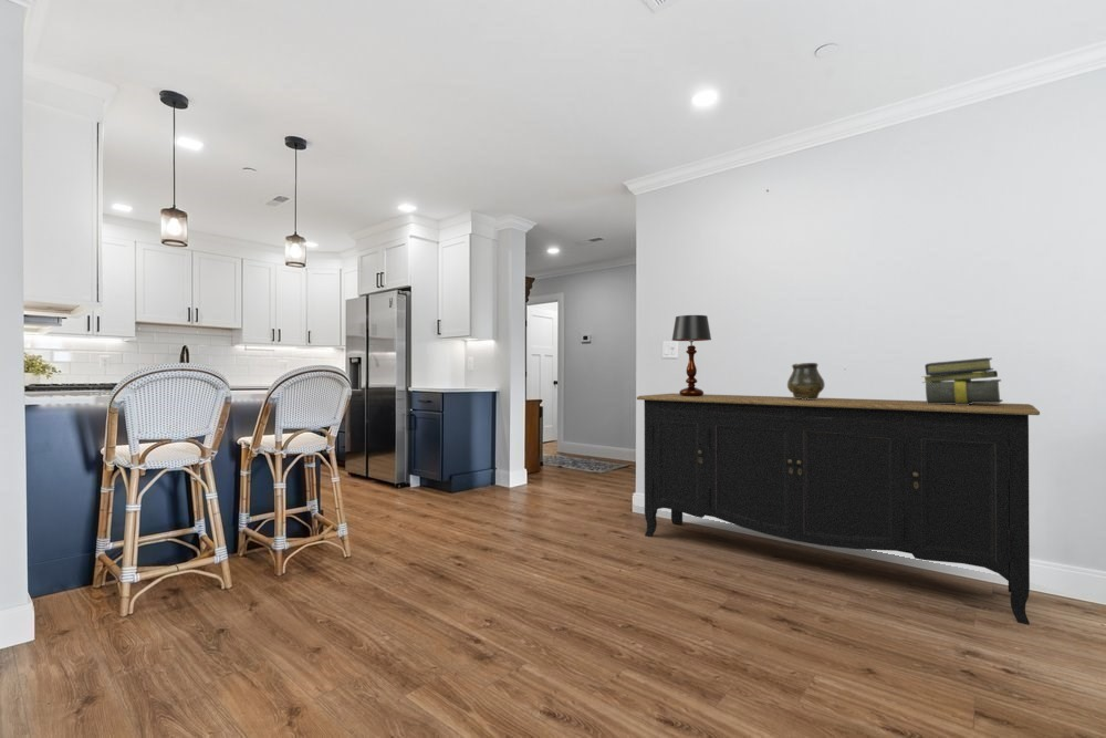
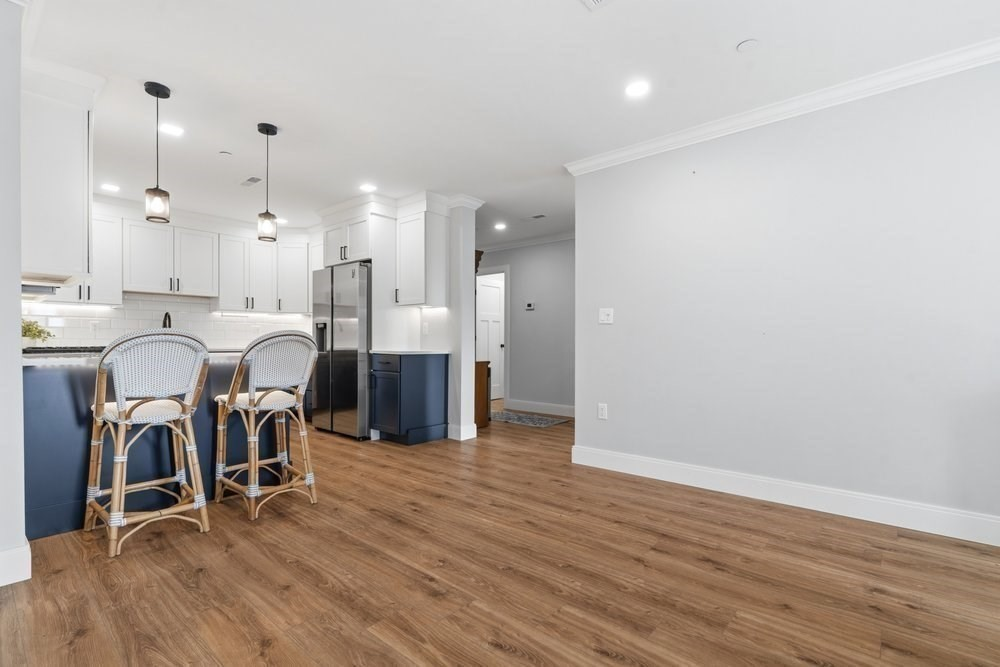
- table lamp (691, 355)
- vase (805, 381)
- stack of books (960, 381)
- sideboard (805, 479)
